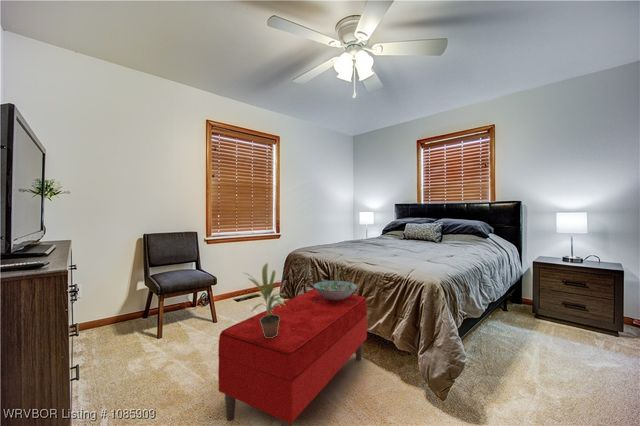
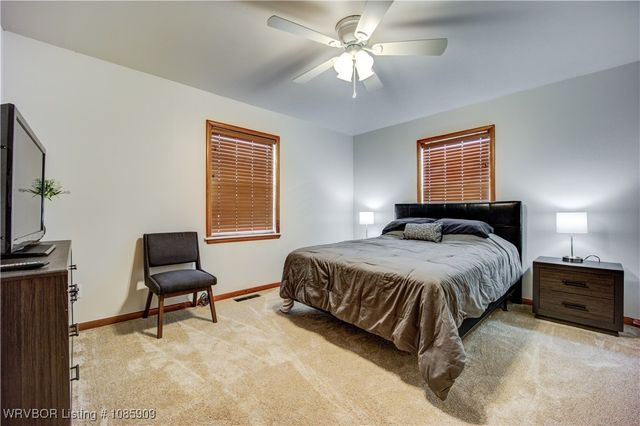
- potted plant (269, 300)
- decorative bowl (335, 291)
- bench (305, 347)
